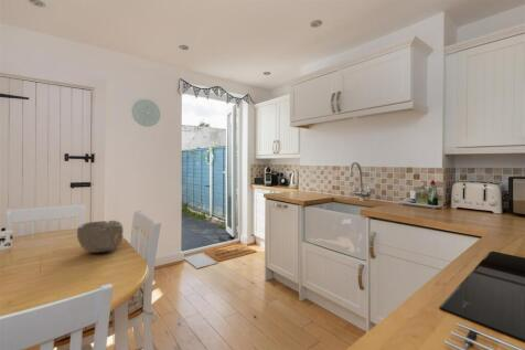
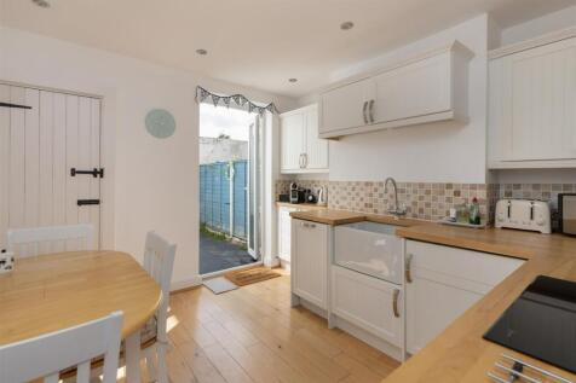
- bowl (100, 237)
